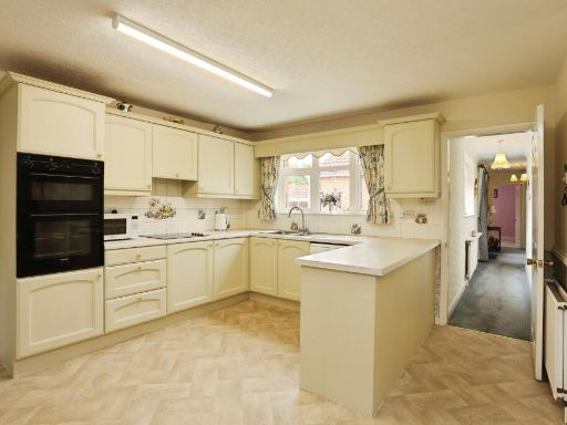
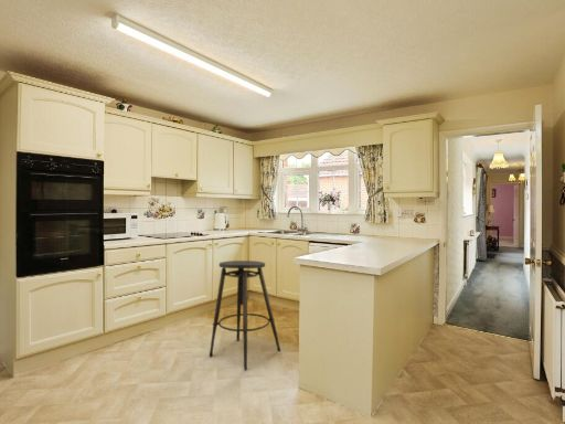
+ stool (245, 307)
